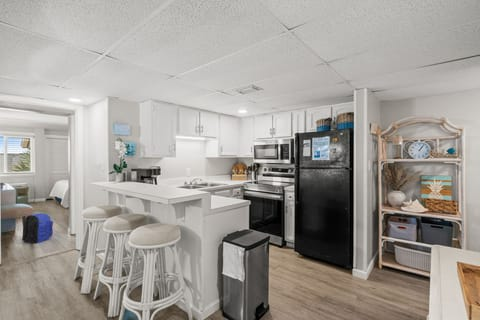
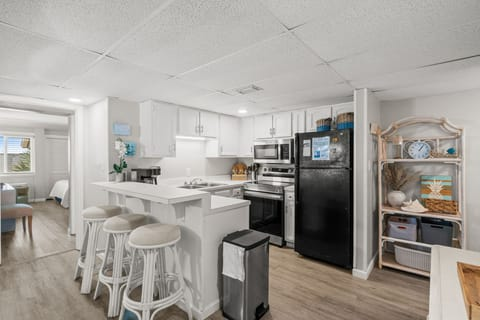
- backpack (38, 226)
